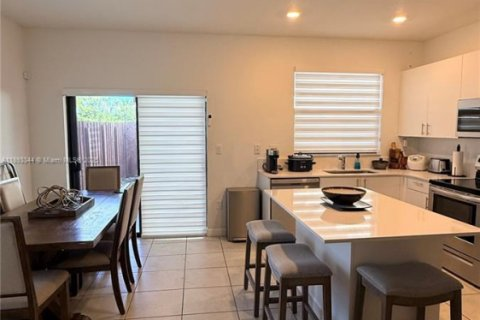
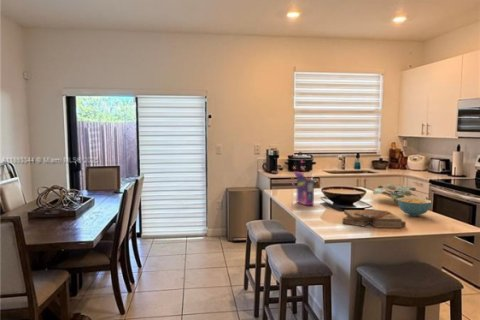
+ cereal bowl (413, 207)
+ cereal box (305, 182)
+ plant (394, 194)
+ clipboard (373, 216)
